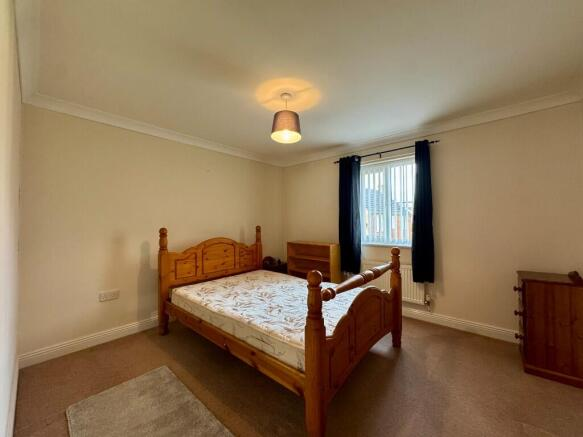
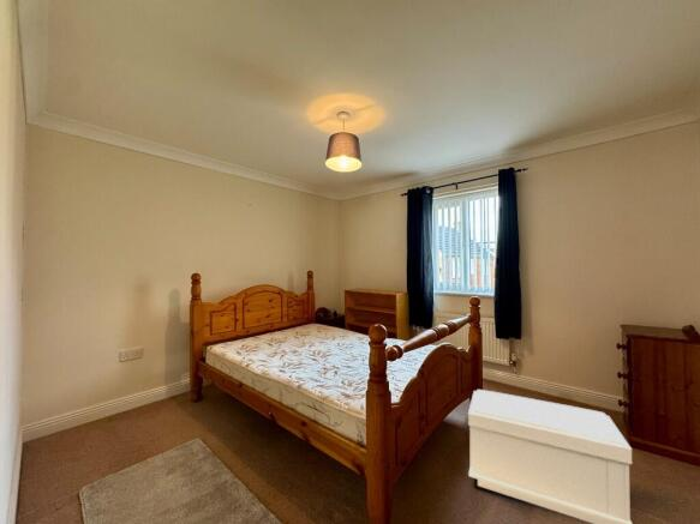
+ bench (538, 447)
